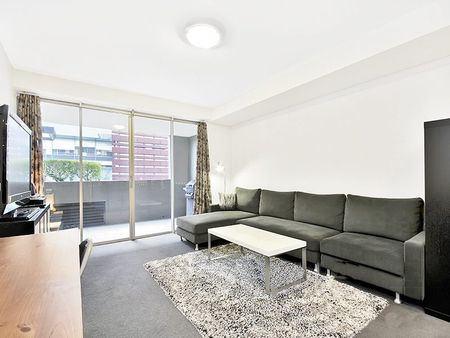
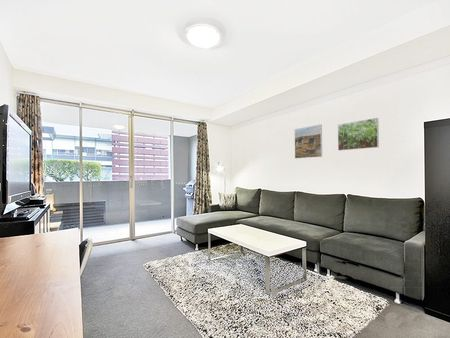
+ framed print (357, 135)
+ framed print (307, 142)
